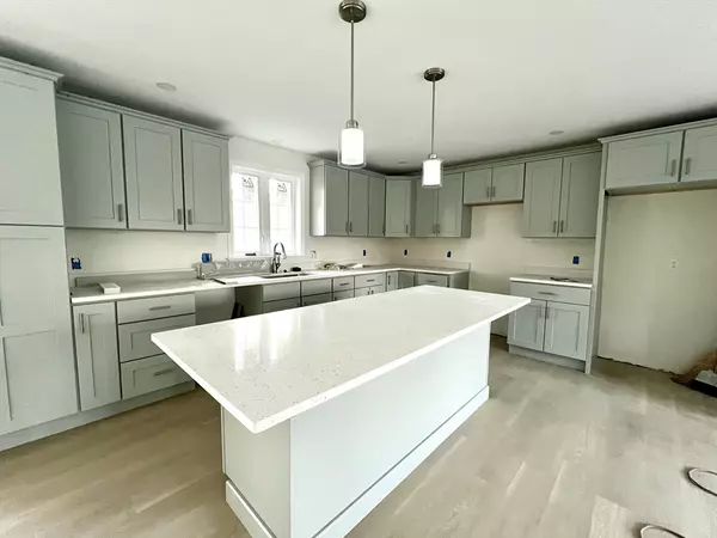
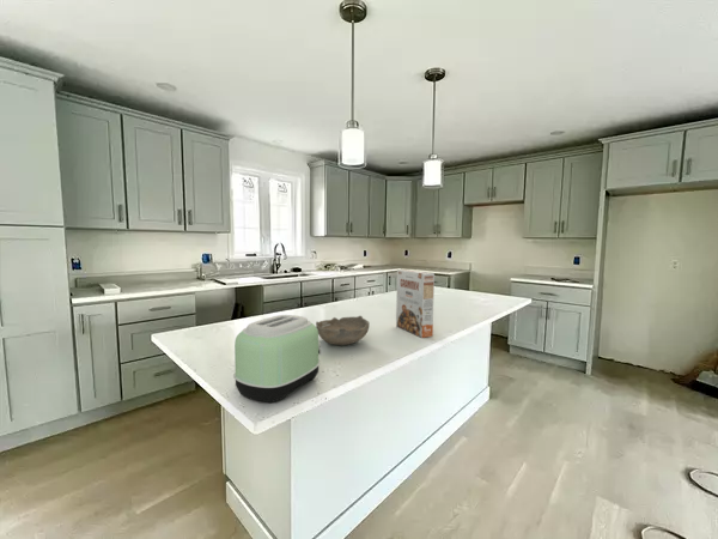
+ toaster (281, 352)
+ cereal box (414, 301)
+ bowl (342, 331)
